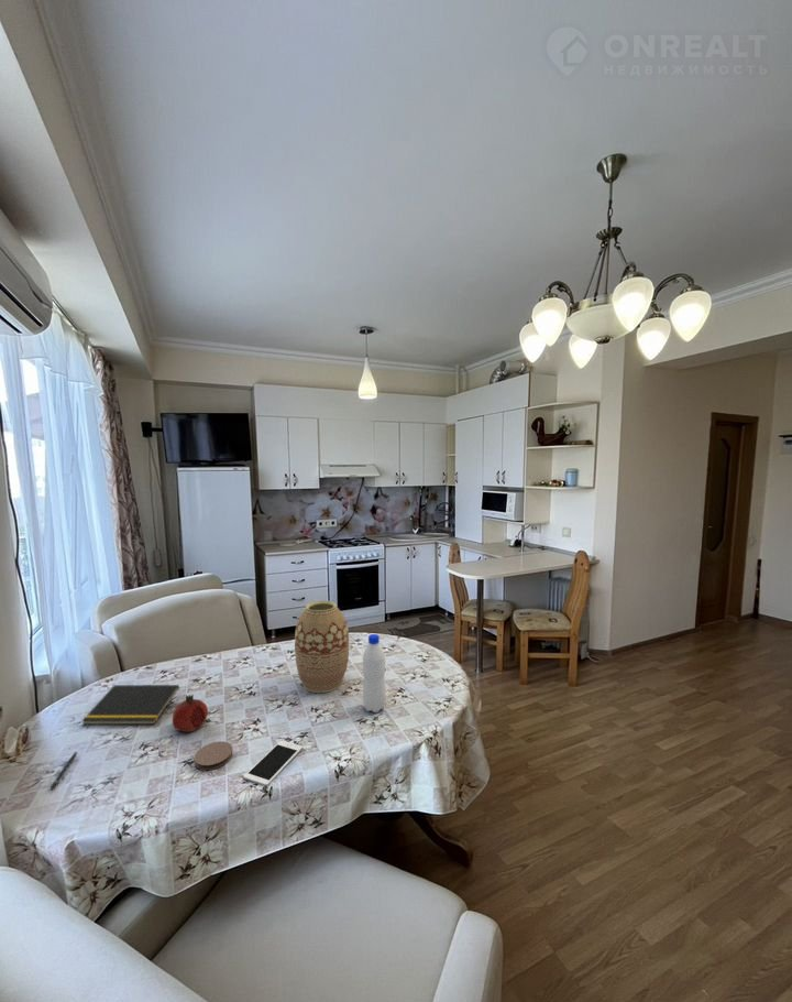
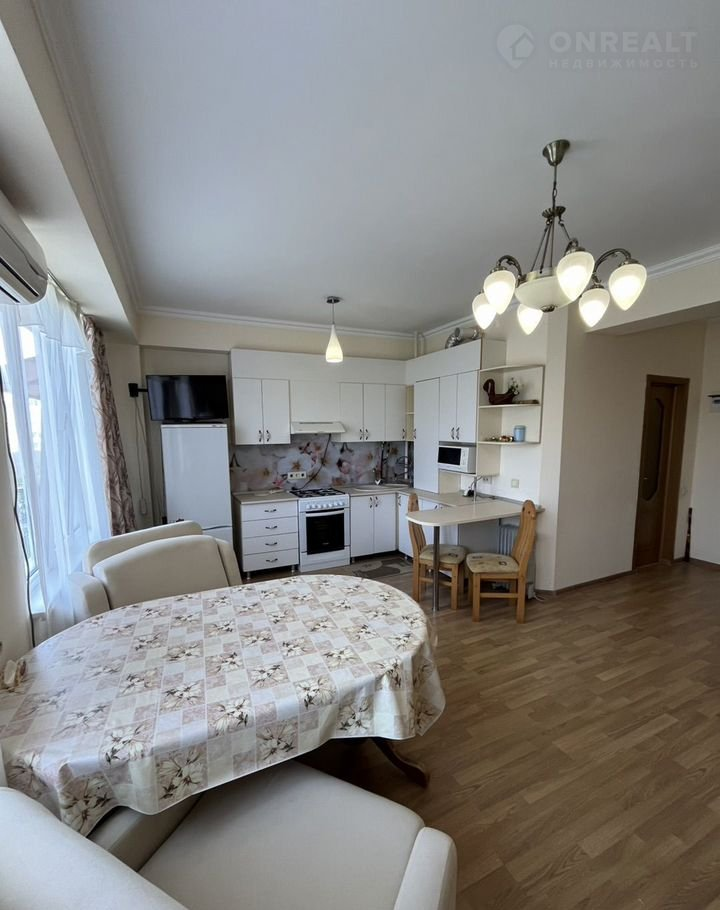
- vase (321, 643)
- pen (64, 770)
- coaster (213, 754)
- notepad (133, 704)
- fruit (189, 709)
- water bottle (374, 672)
- cell phone (274, 761)
